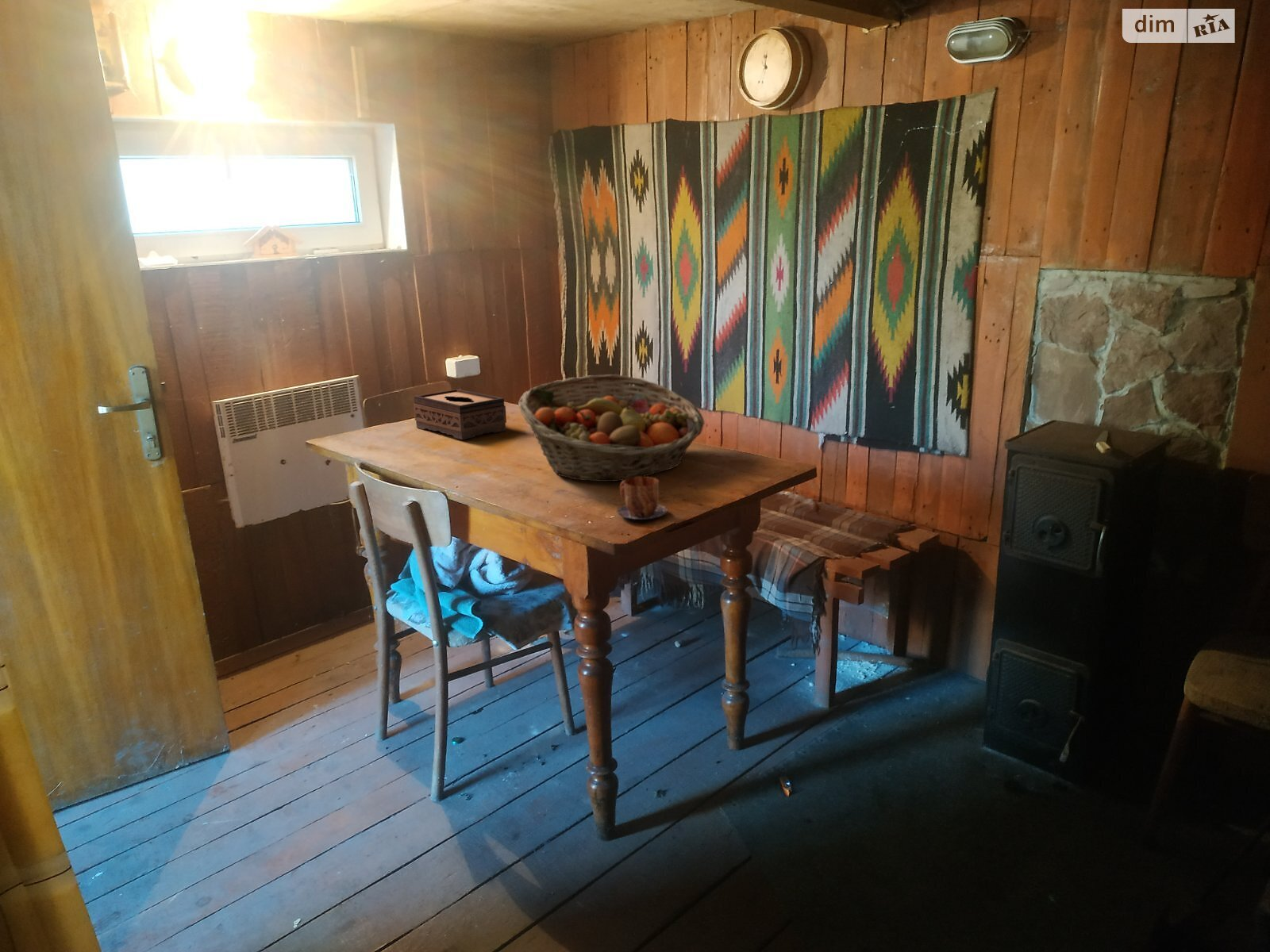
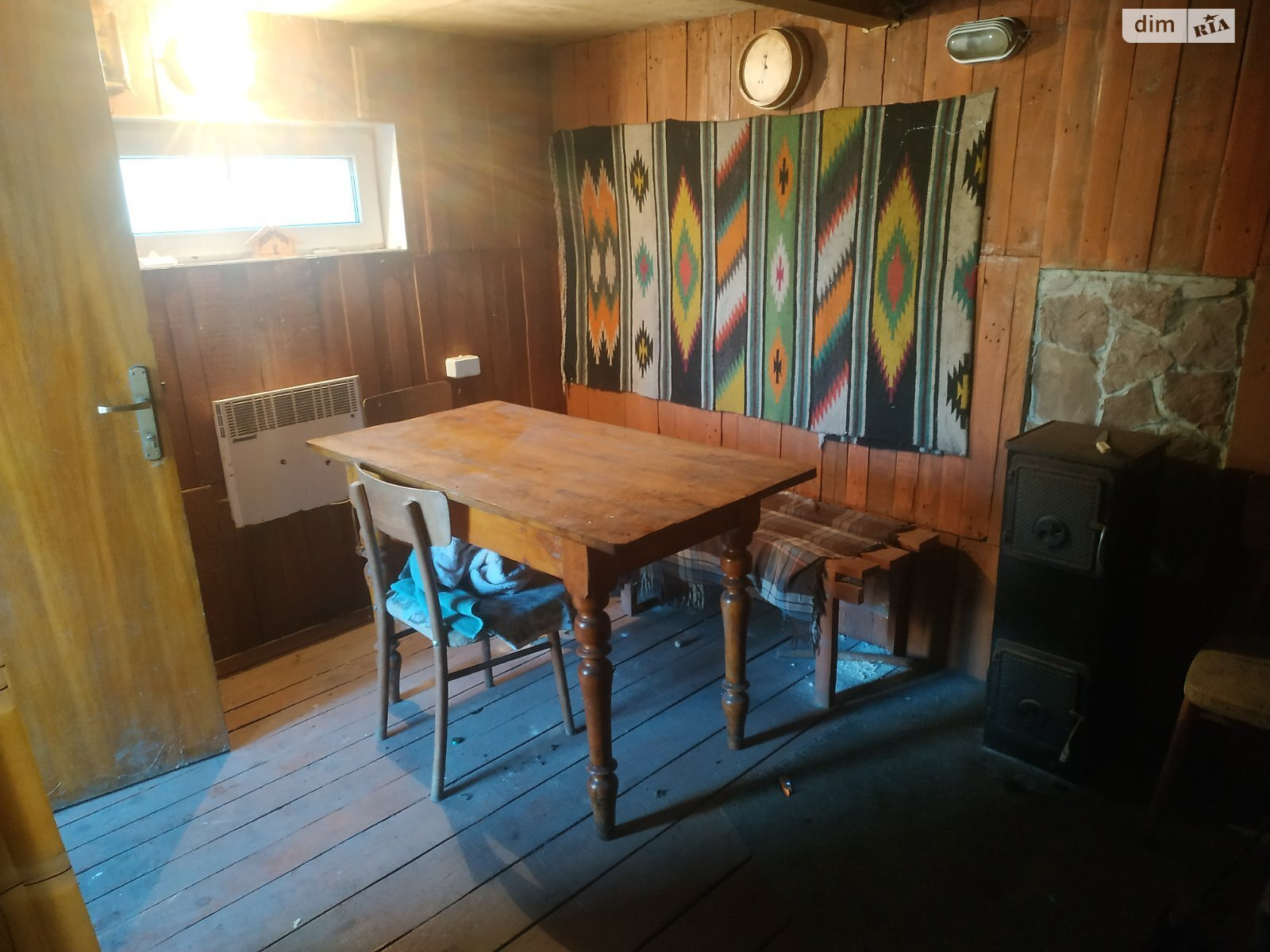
- tissue box (459, 413)
- fruit basket (613, 425)
- mug (641, 497)
